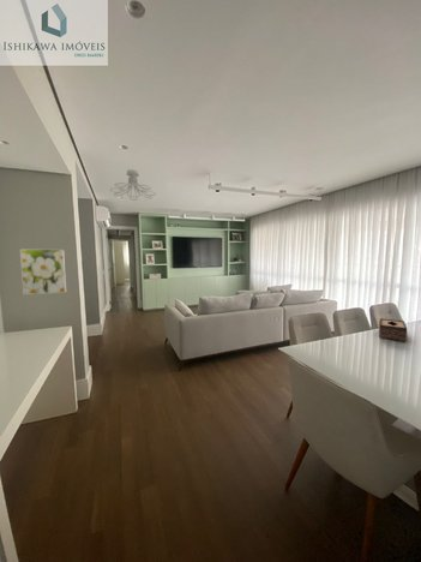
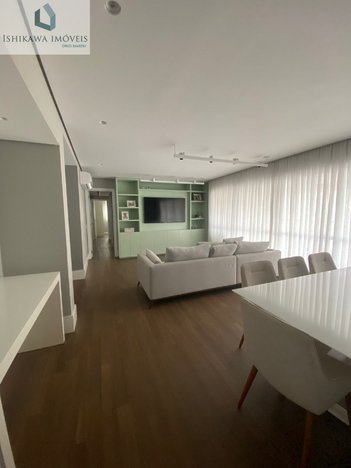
- ceiling light fixture (132, 184)
- tissue box (391, 329)
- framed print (43, 271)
